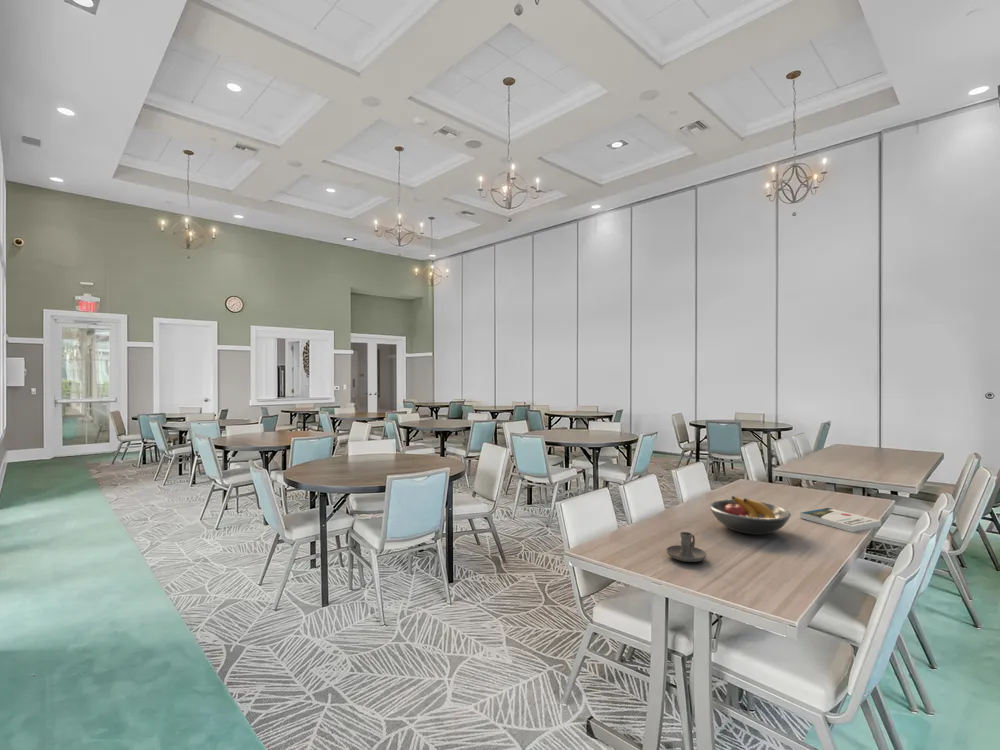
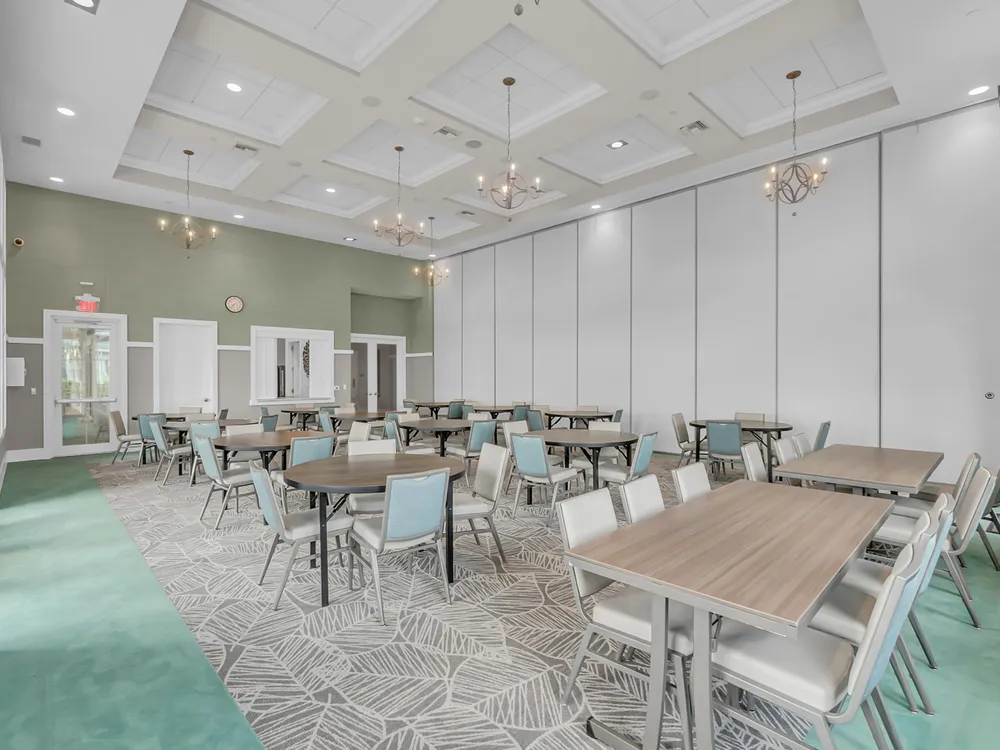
- candle holder (687, 544)
- book (839, 519)
- fruit bowl (748, 516)
